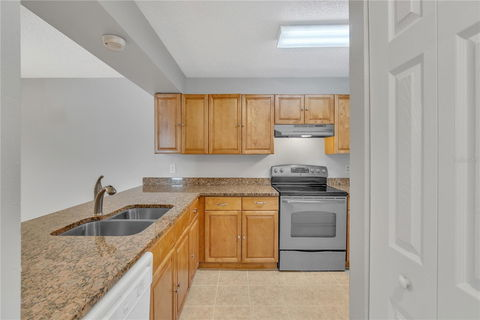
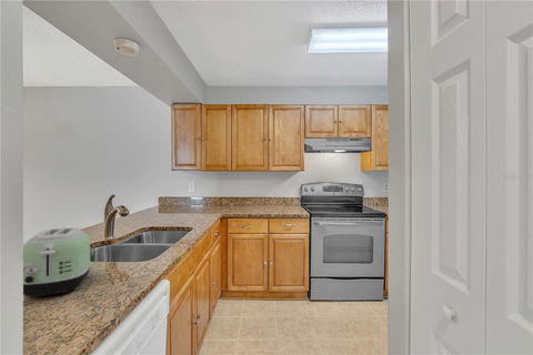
+ toaster (57, 258)
